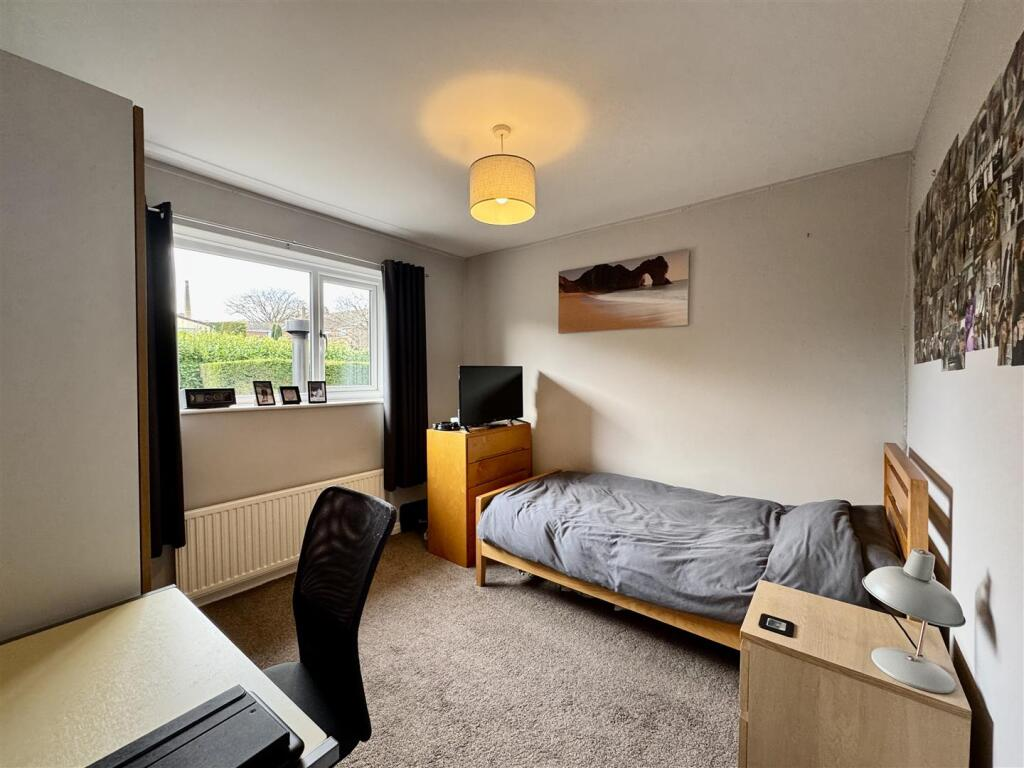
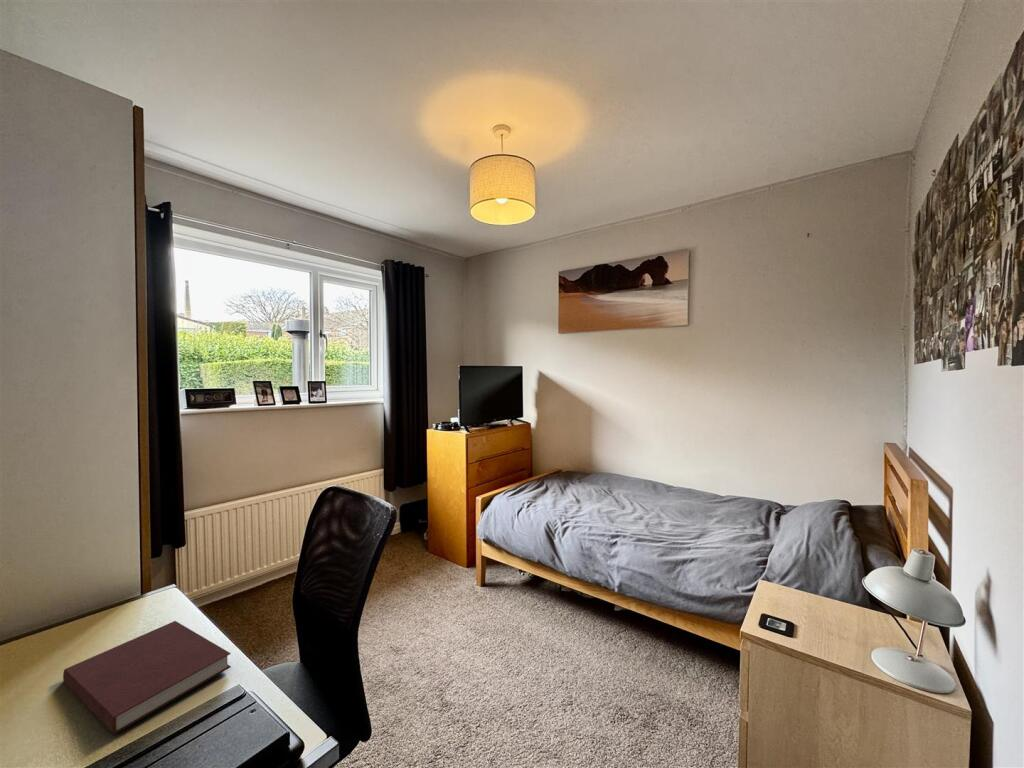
+ notebook (149, 668)
